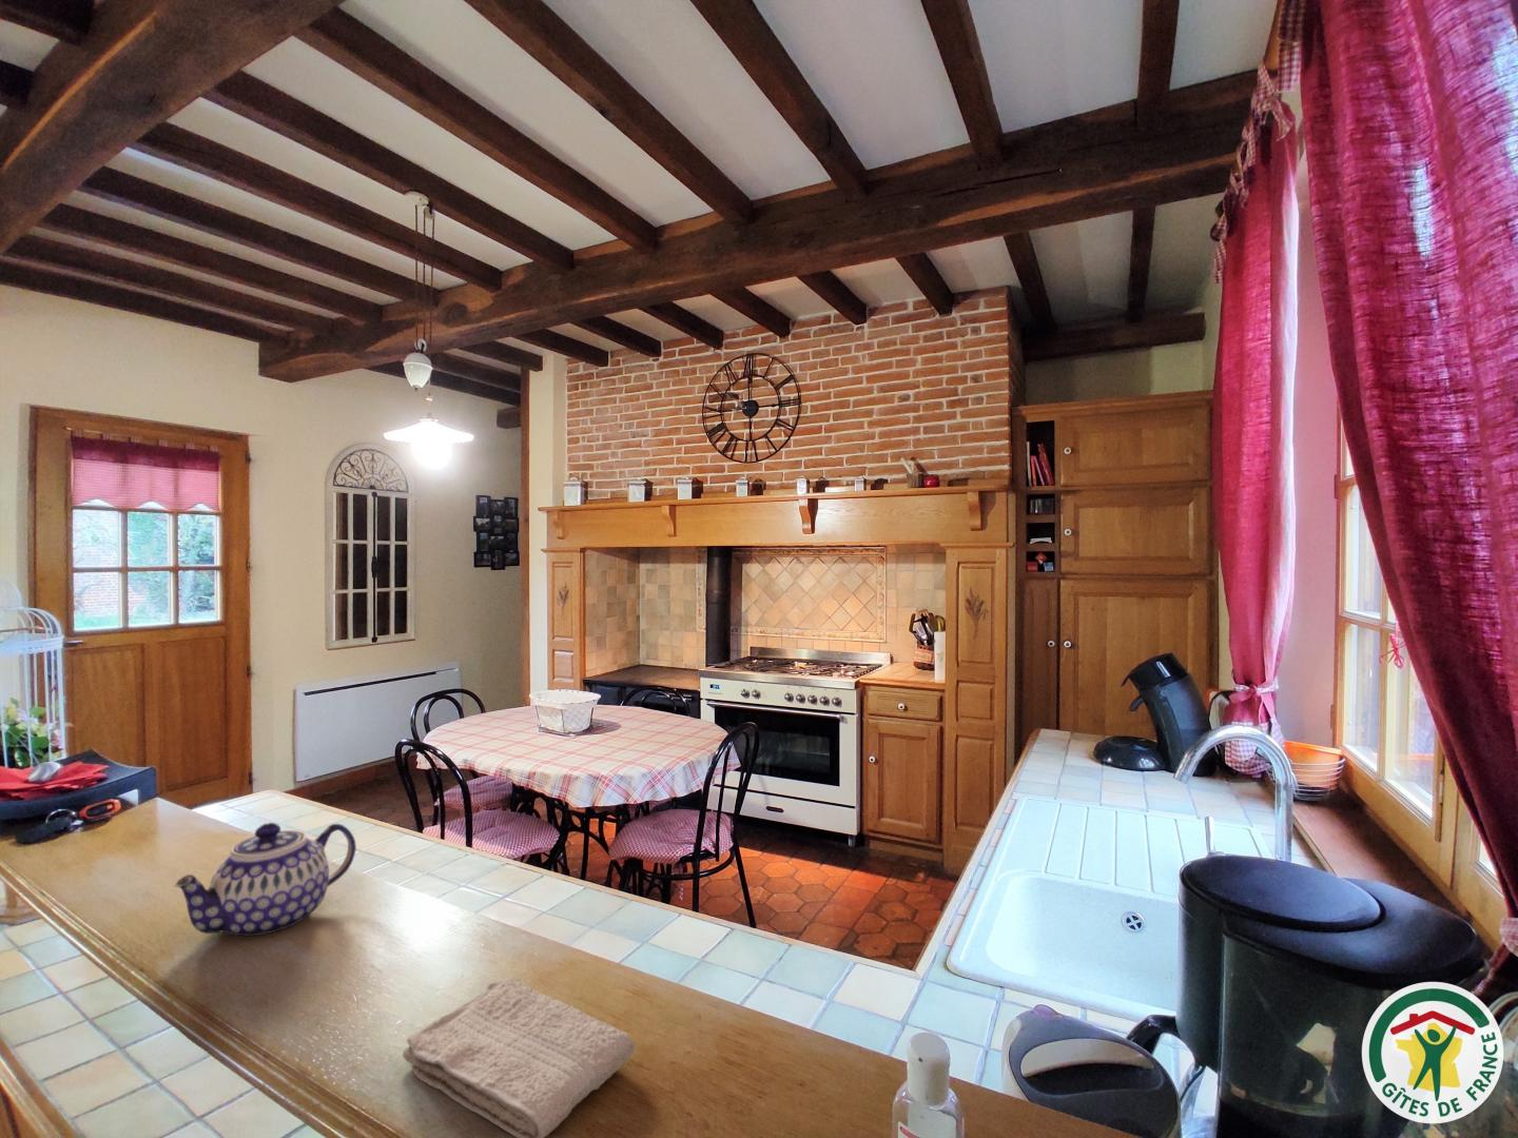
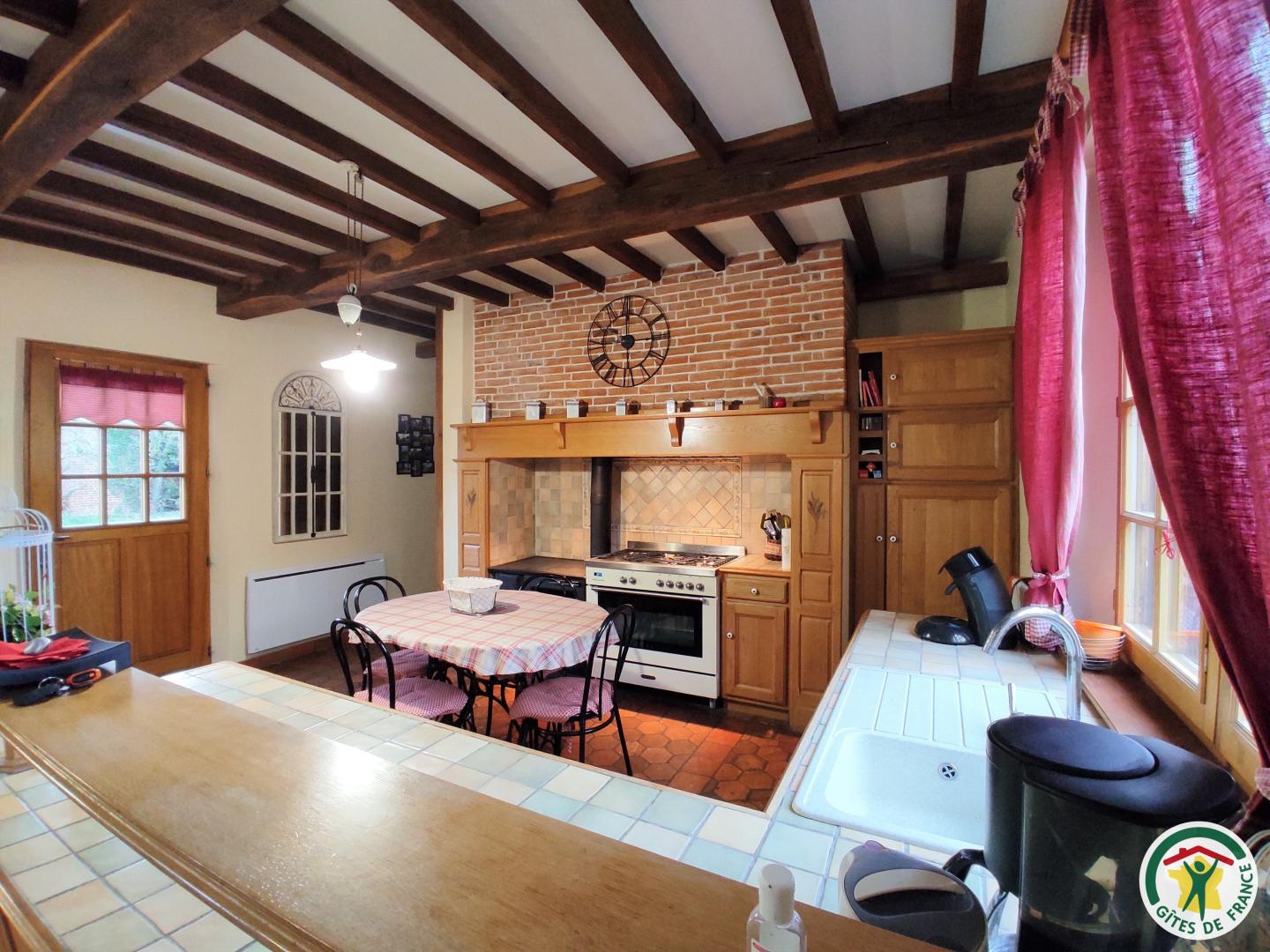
- washcloth (518, 1046)
- teapot (273, 869)
